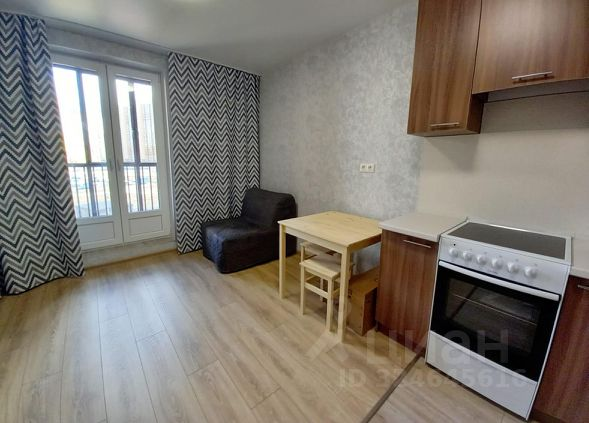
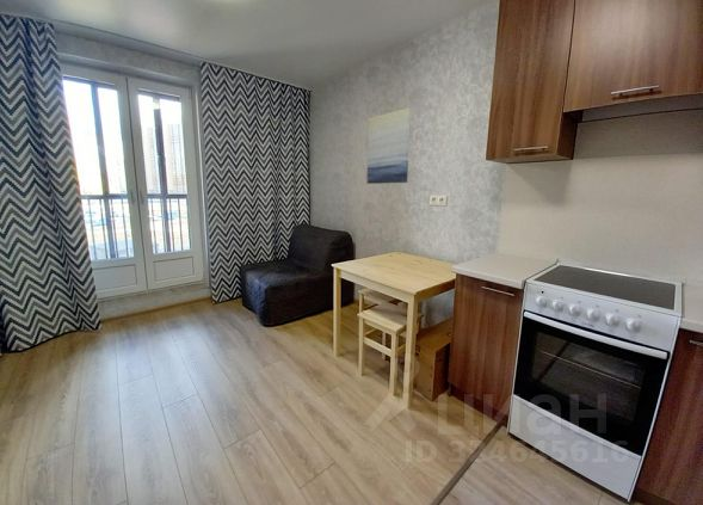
+ wall art (387, 149)
